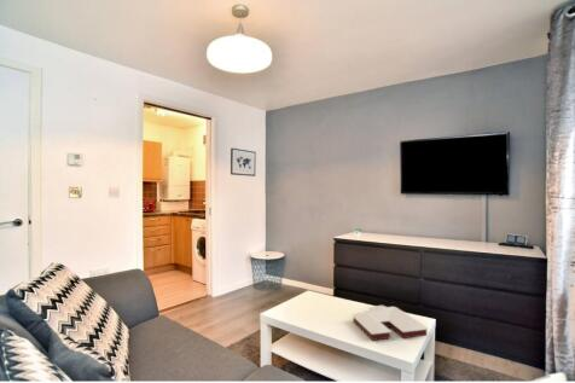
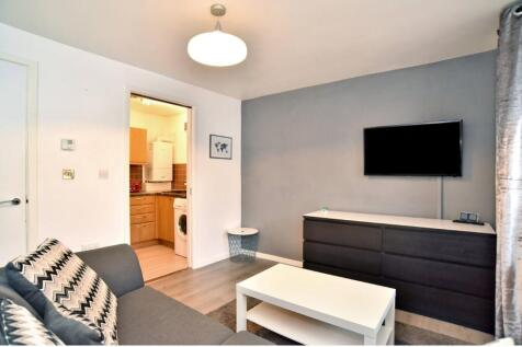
- books (384, 318)
